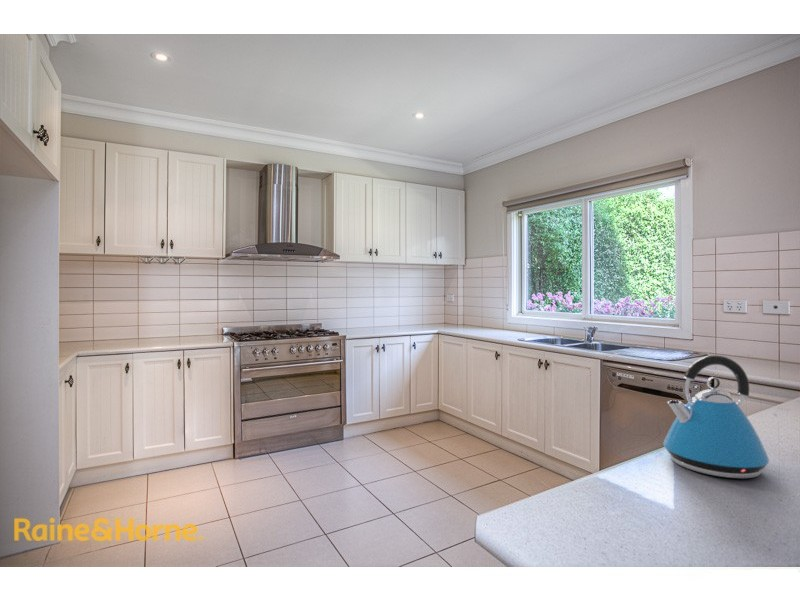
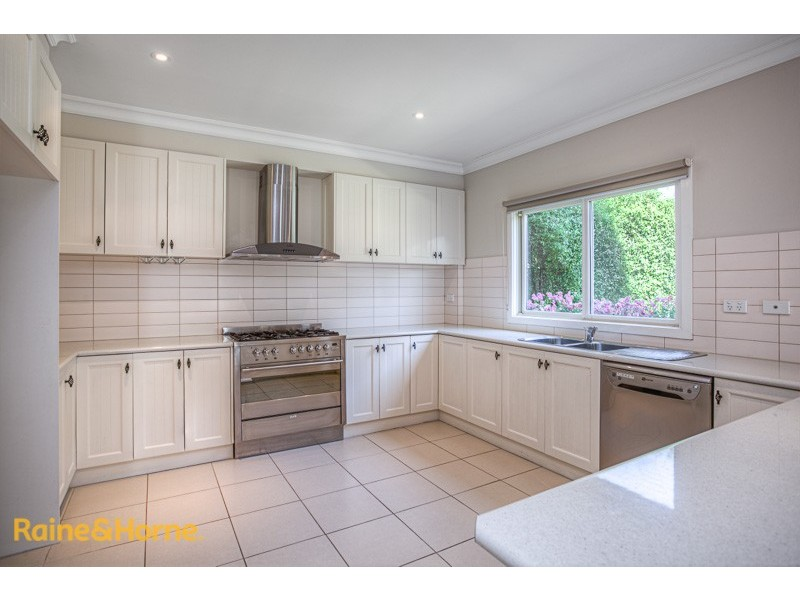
- kettle (716, 409)
